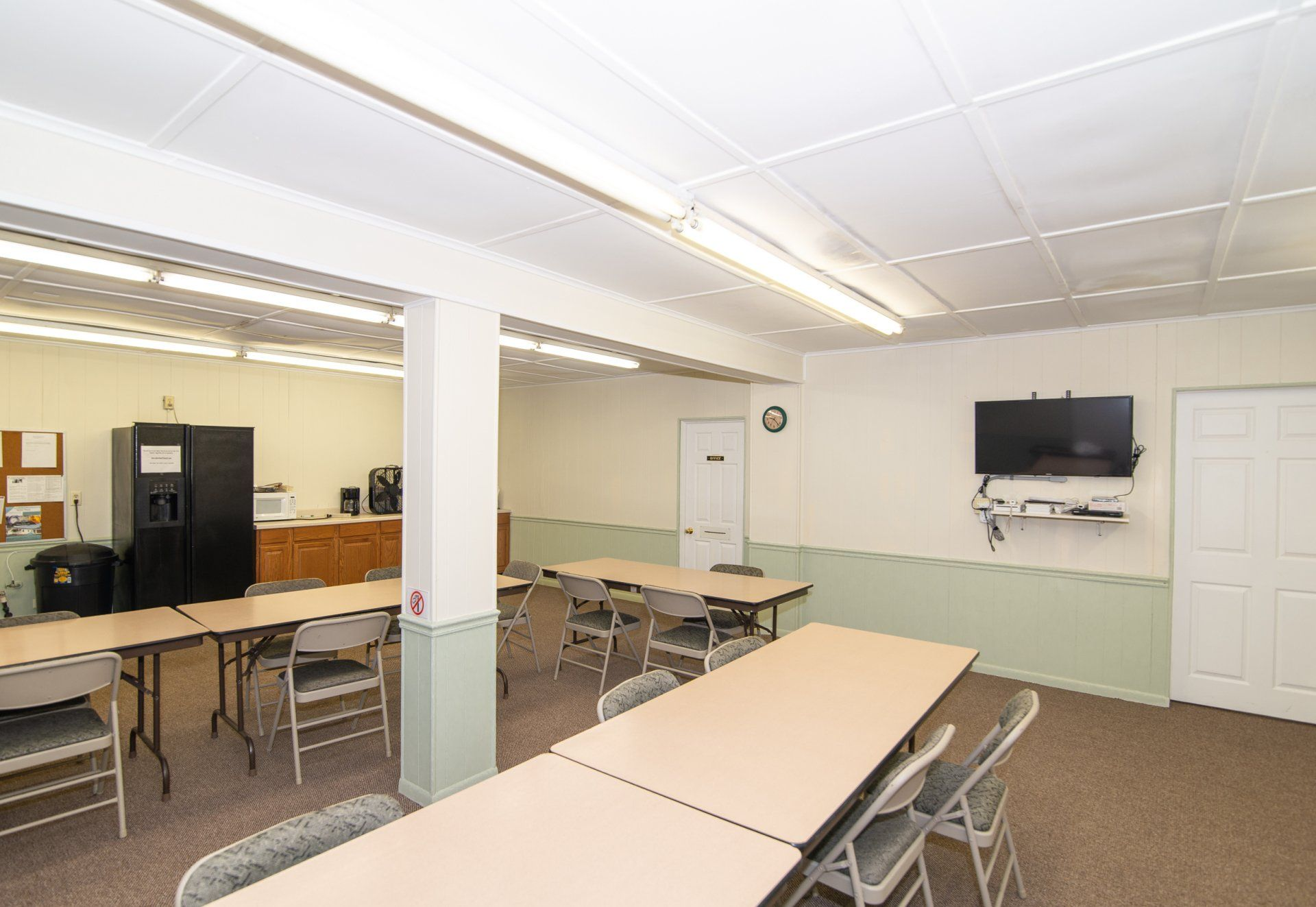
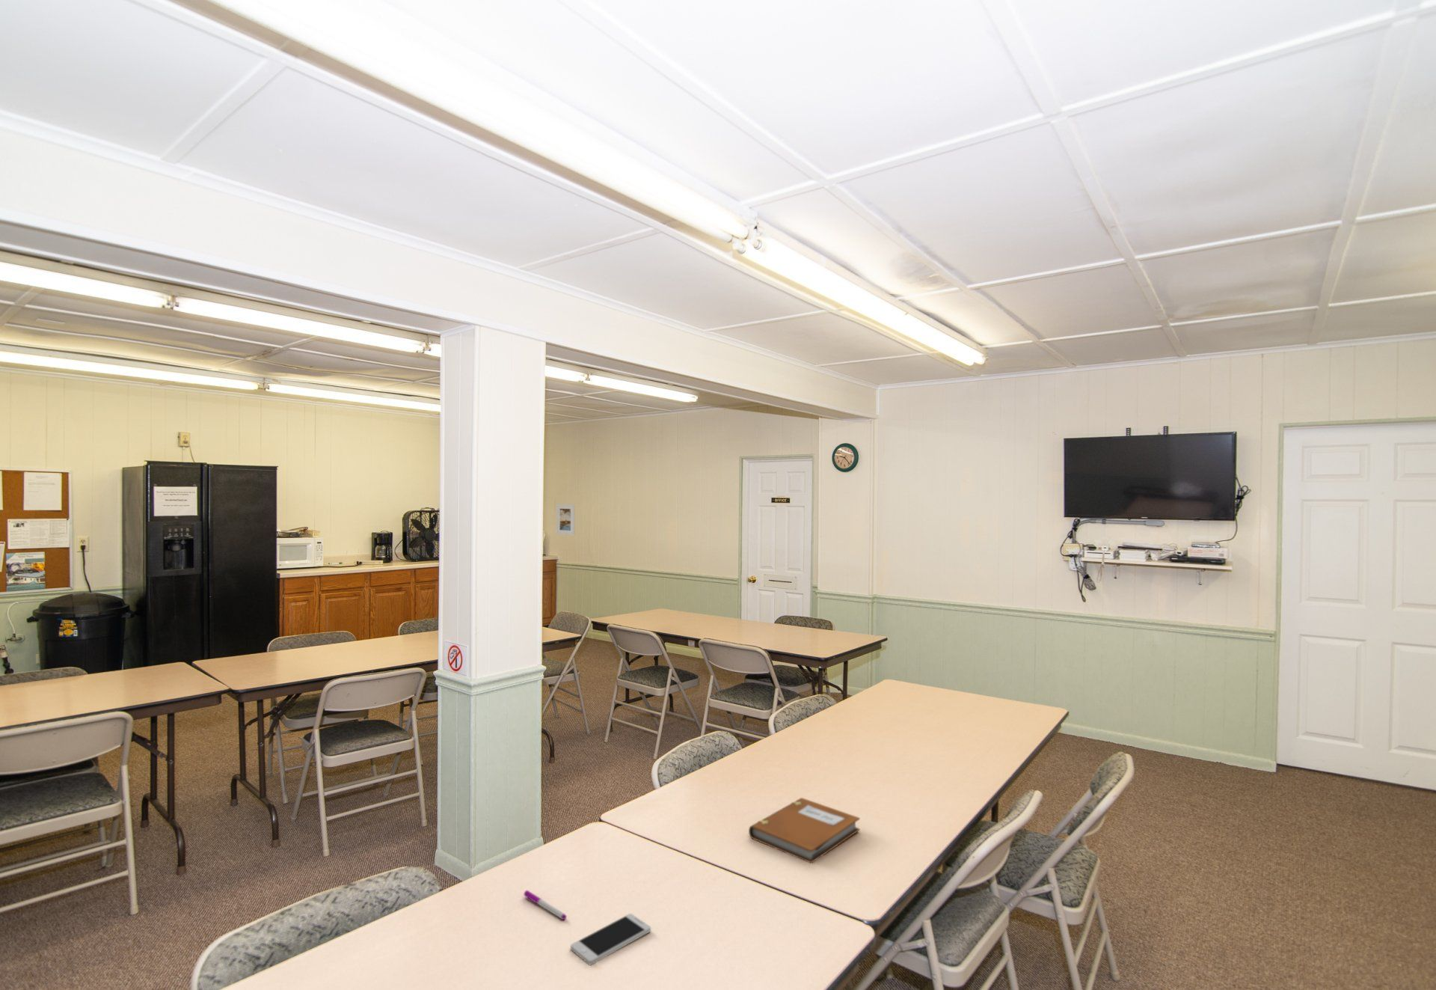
+ smartphone (611, 938)
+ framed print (565, 520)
+ pen (545, 905)
+ notebook (805, 826)
